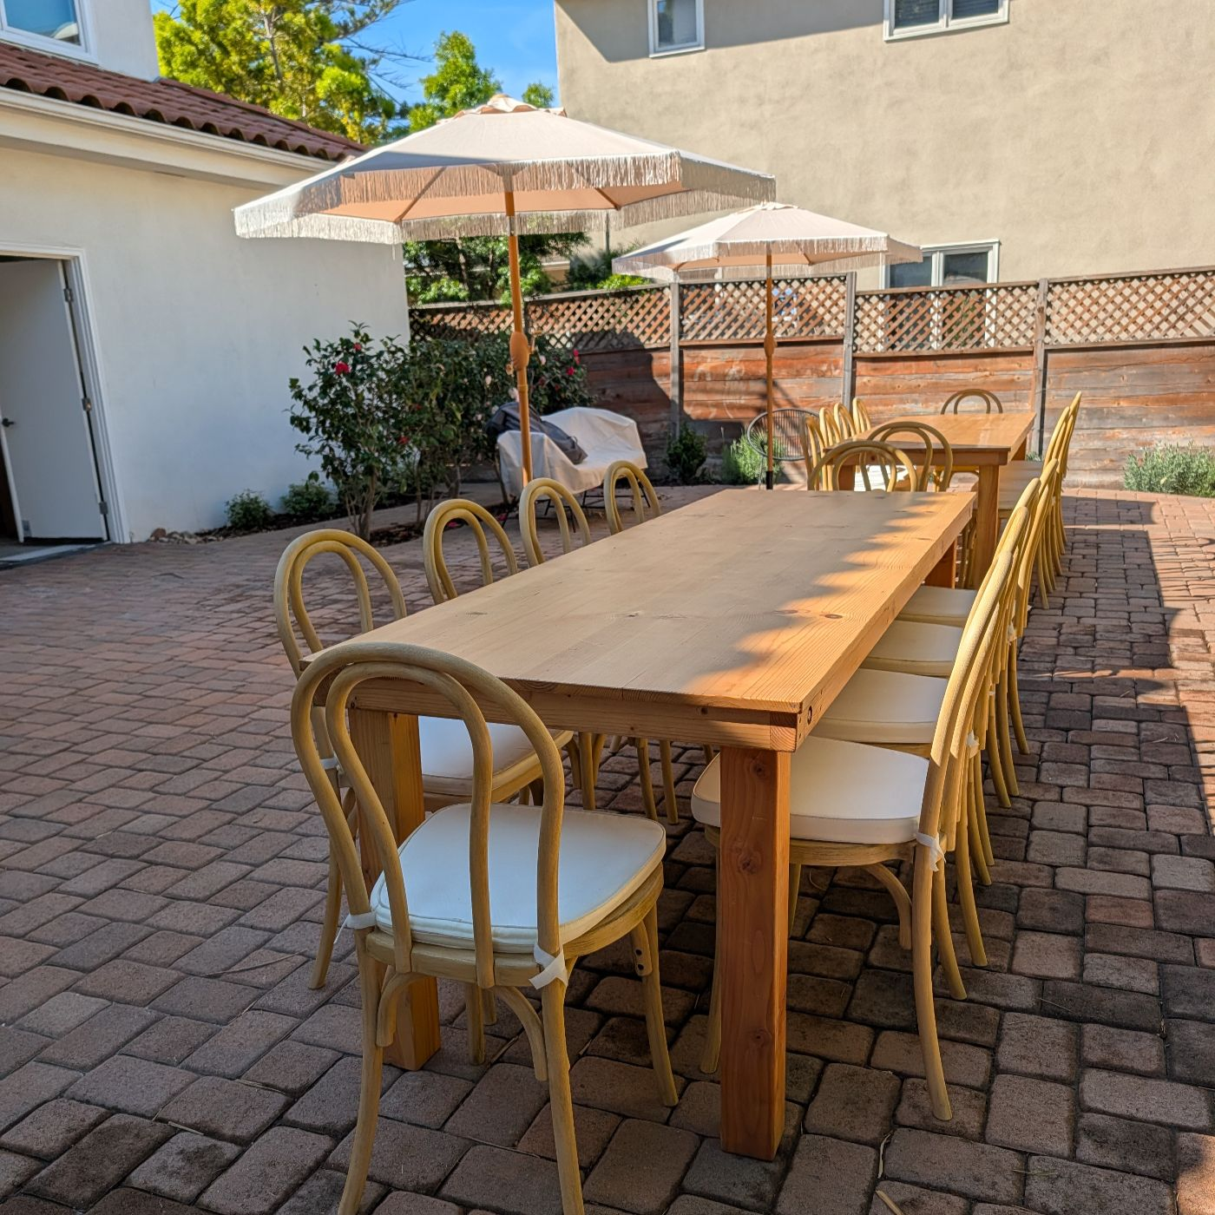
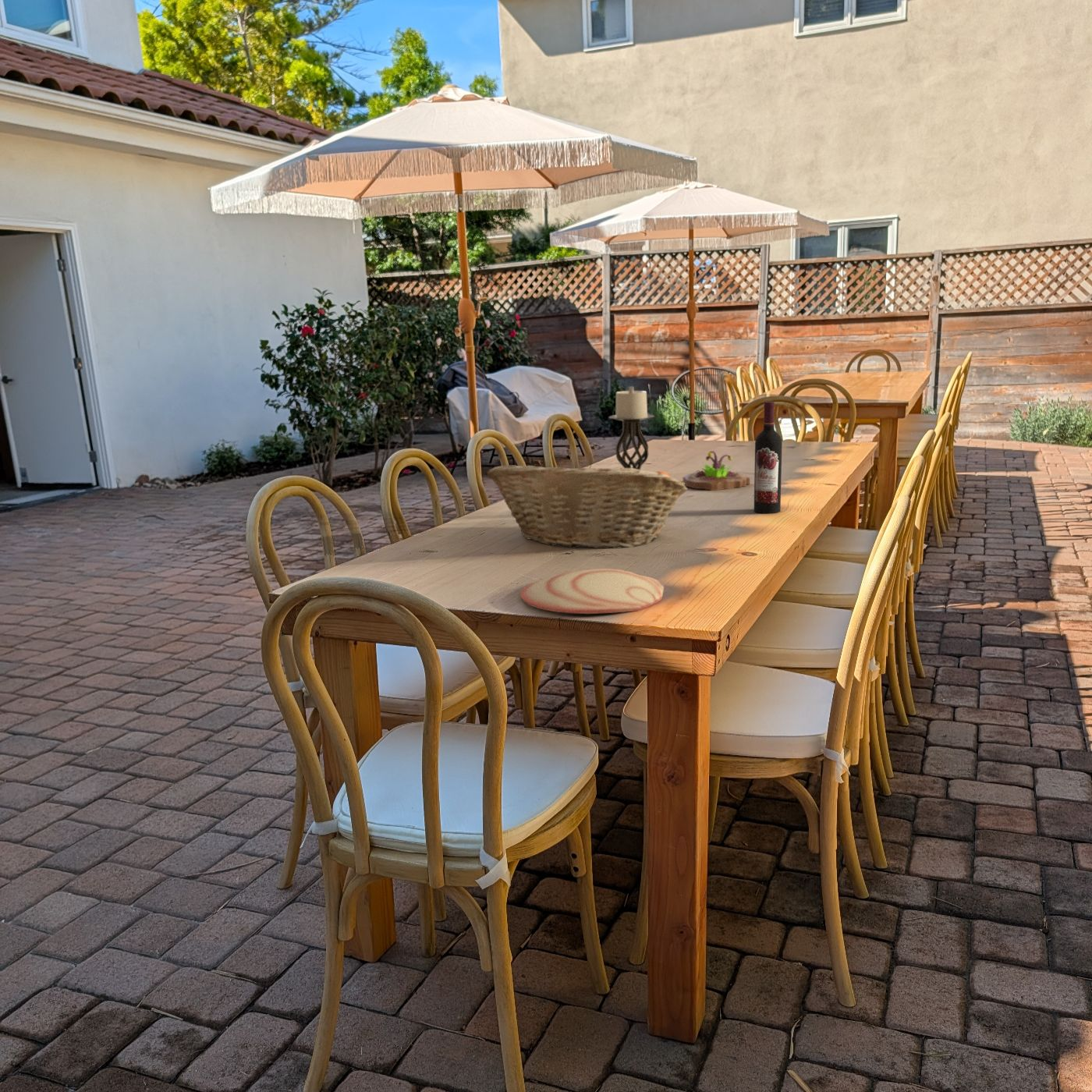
+ candle holder (634, 448)
+ plate (591, 586)
+ succulent planter (714, 467)
+ fruit basket (586, 496)
+ wine bottle (768, 457)
